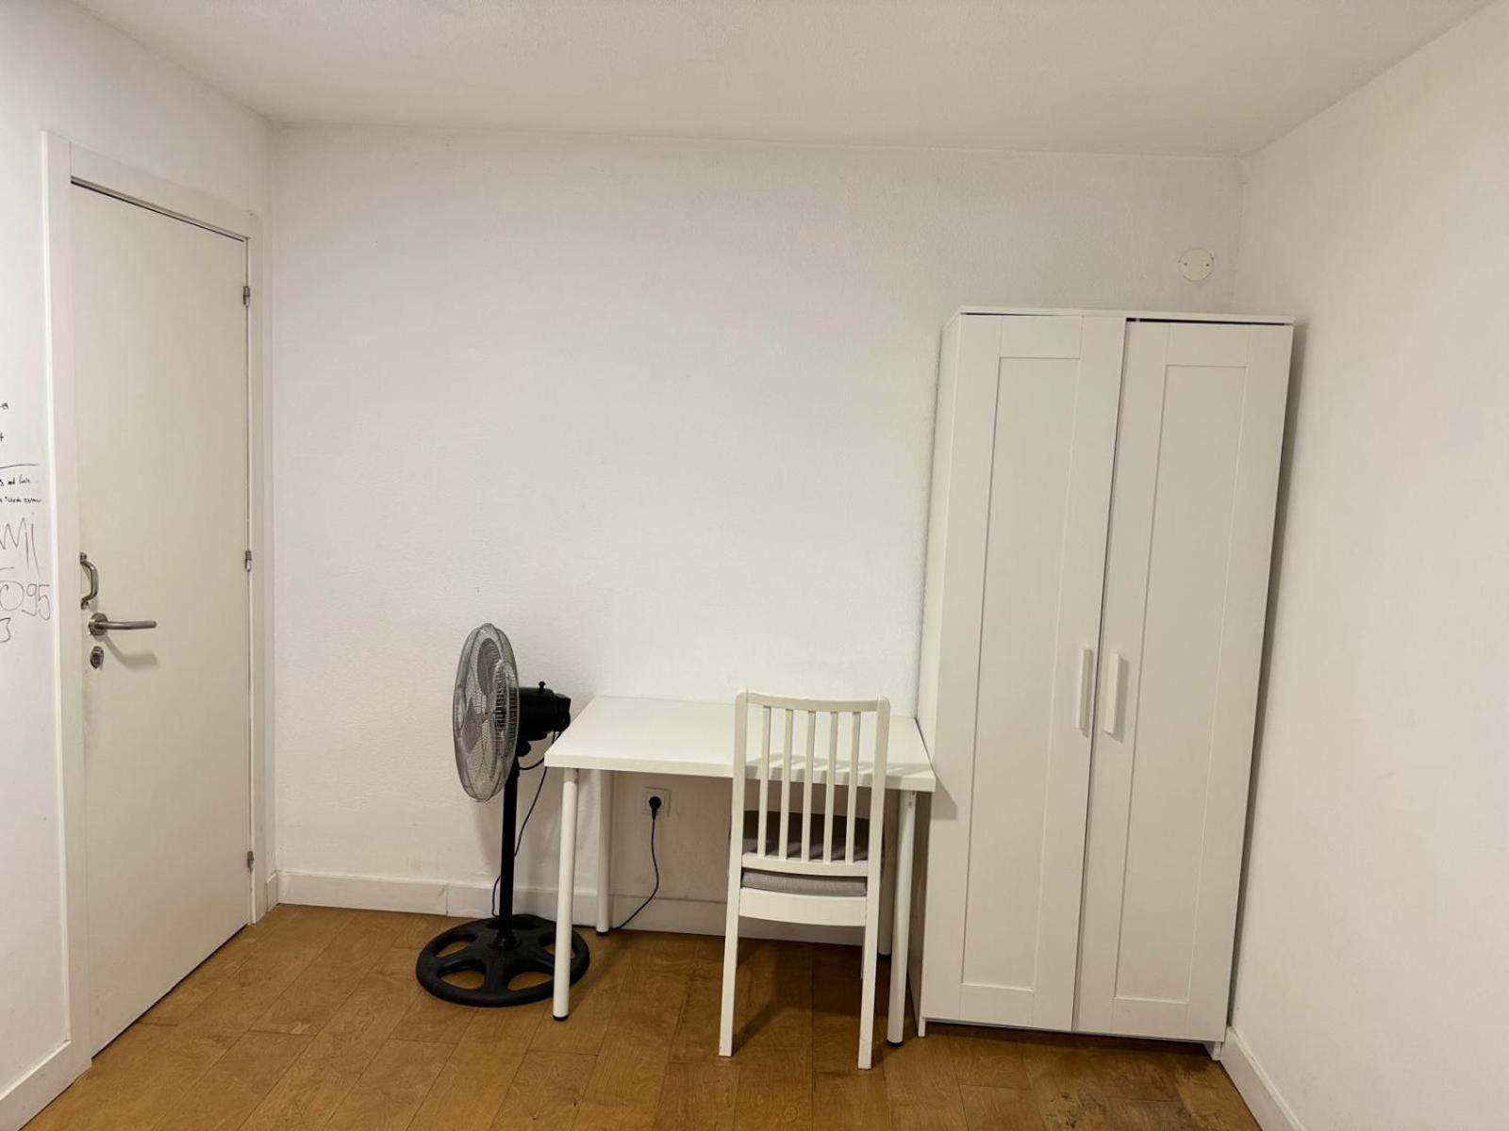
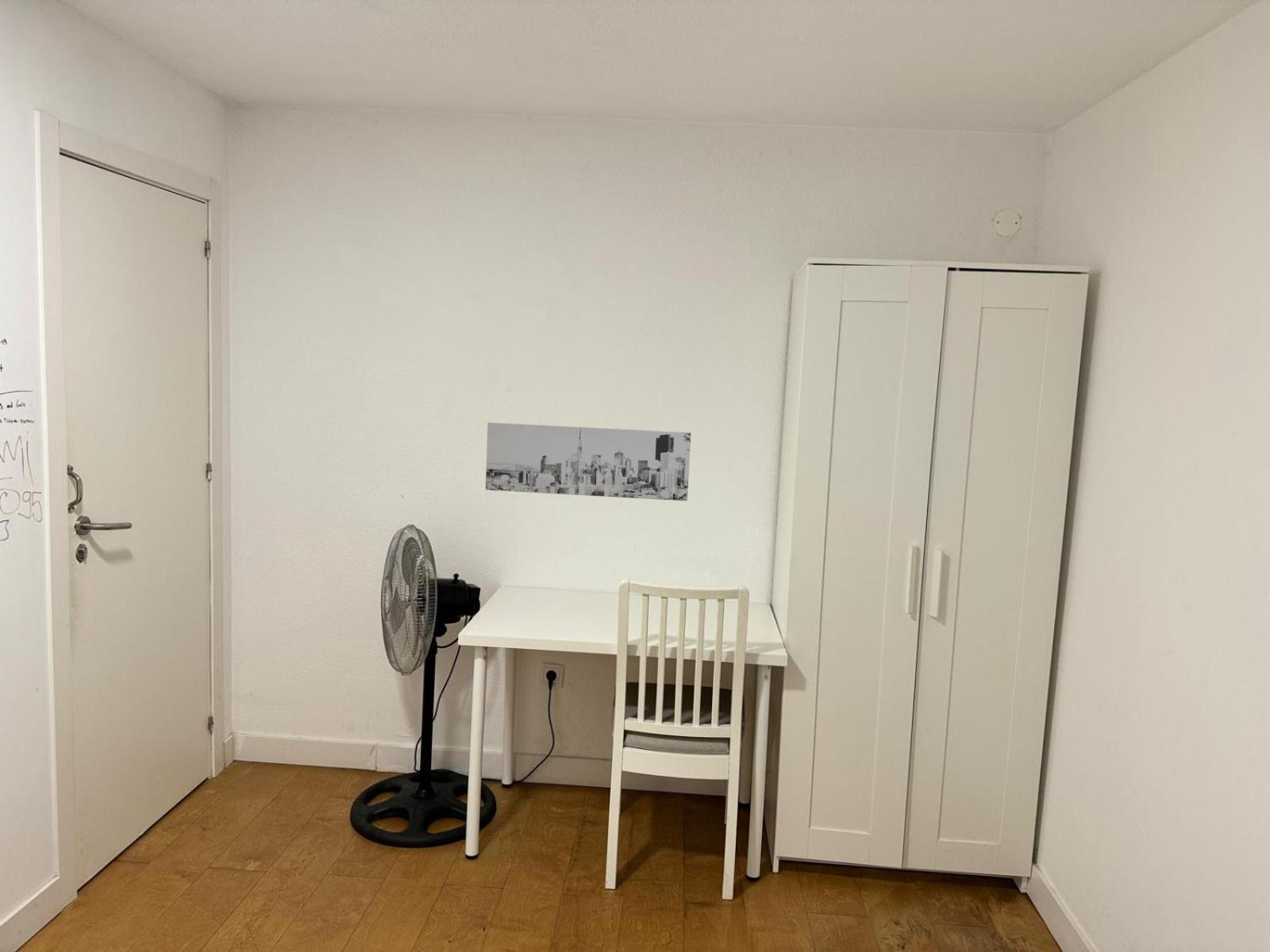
+ wall art (587, 461)
